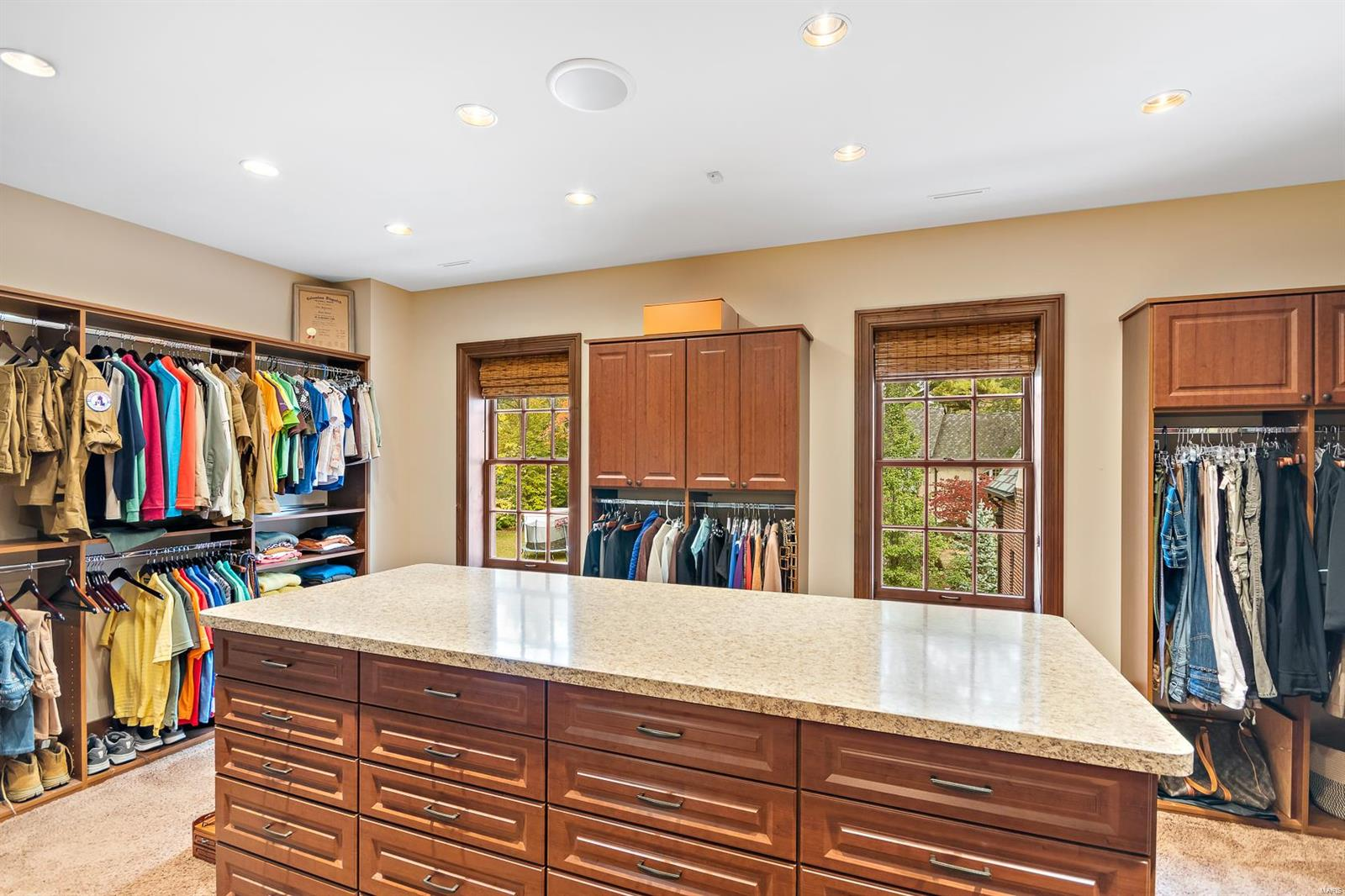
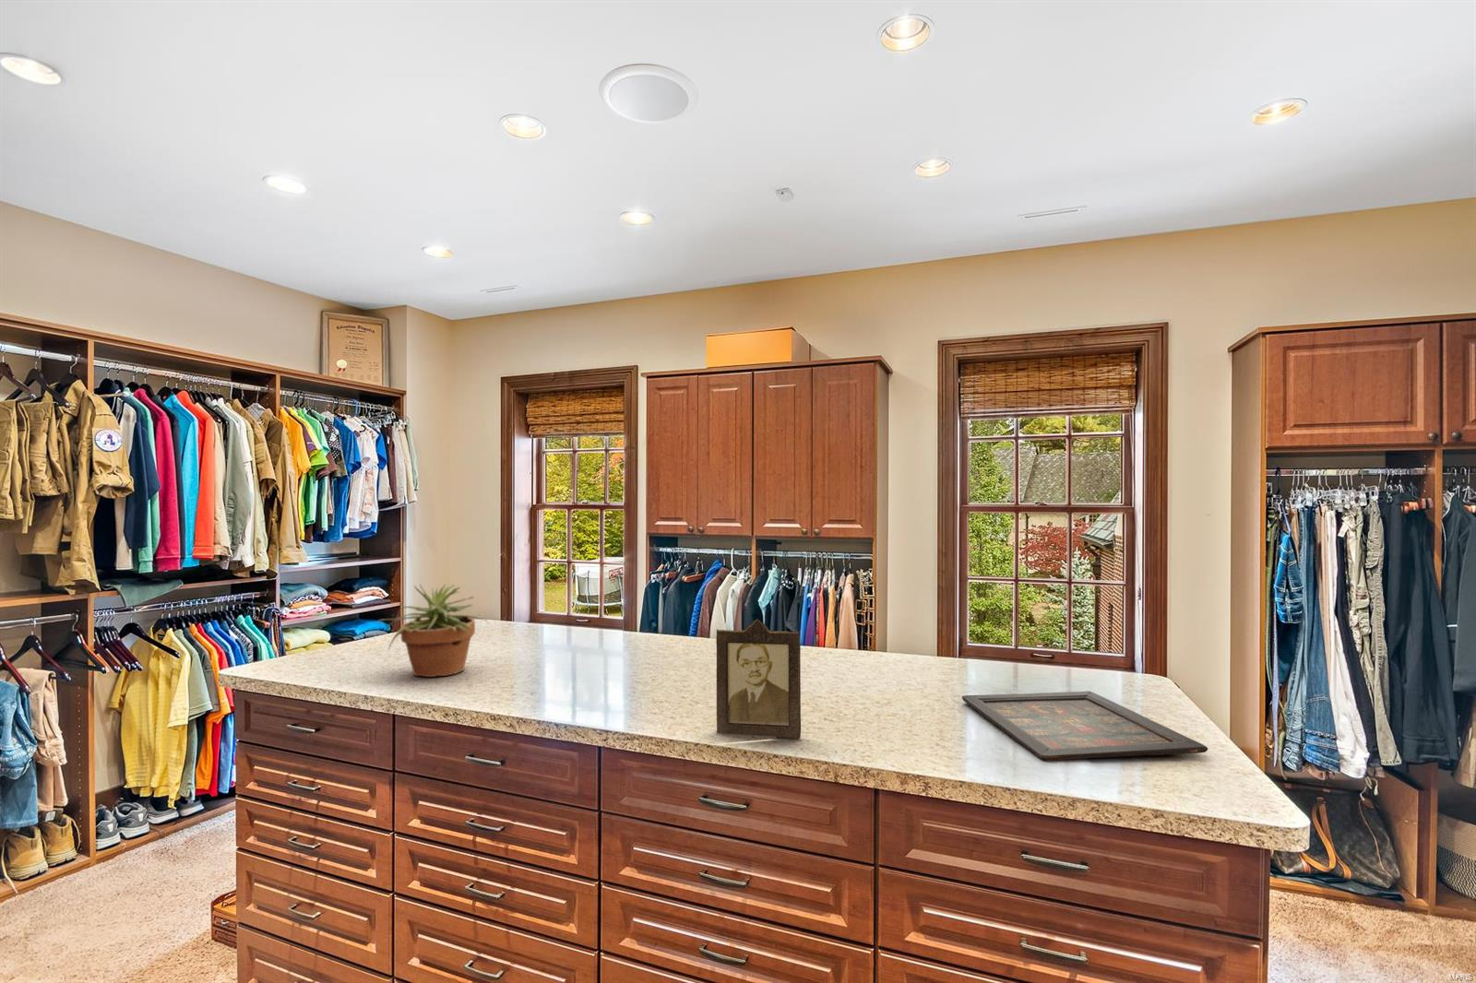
+ icon panel (1070, 721)
+ potted plant (437, 626)
+ photo frame (760, 673)
